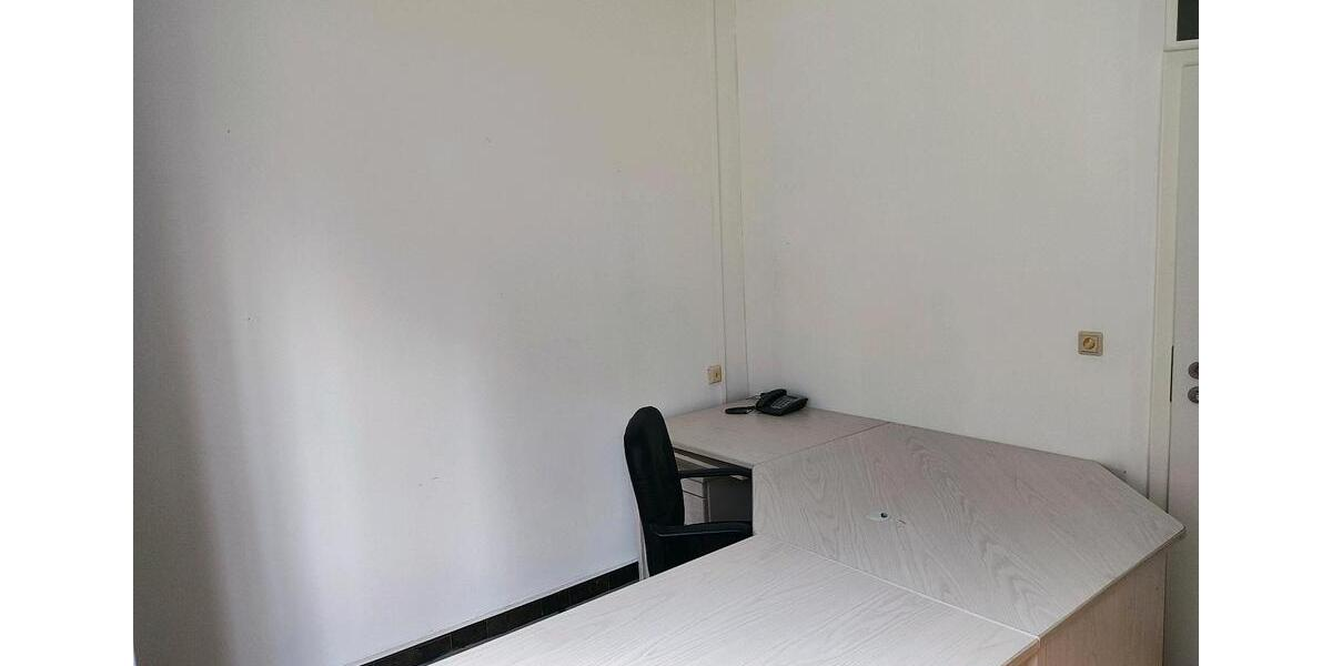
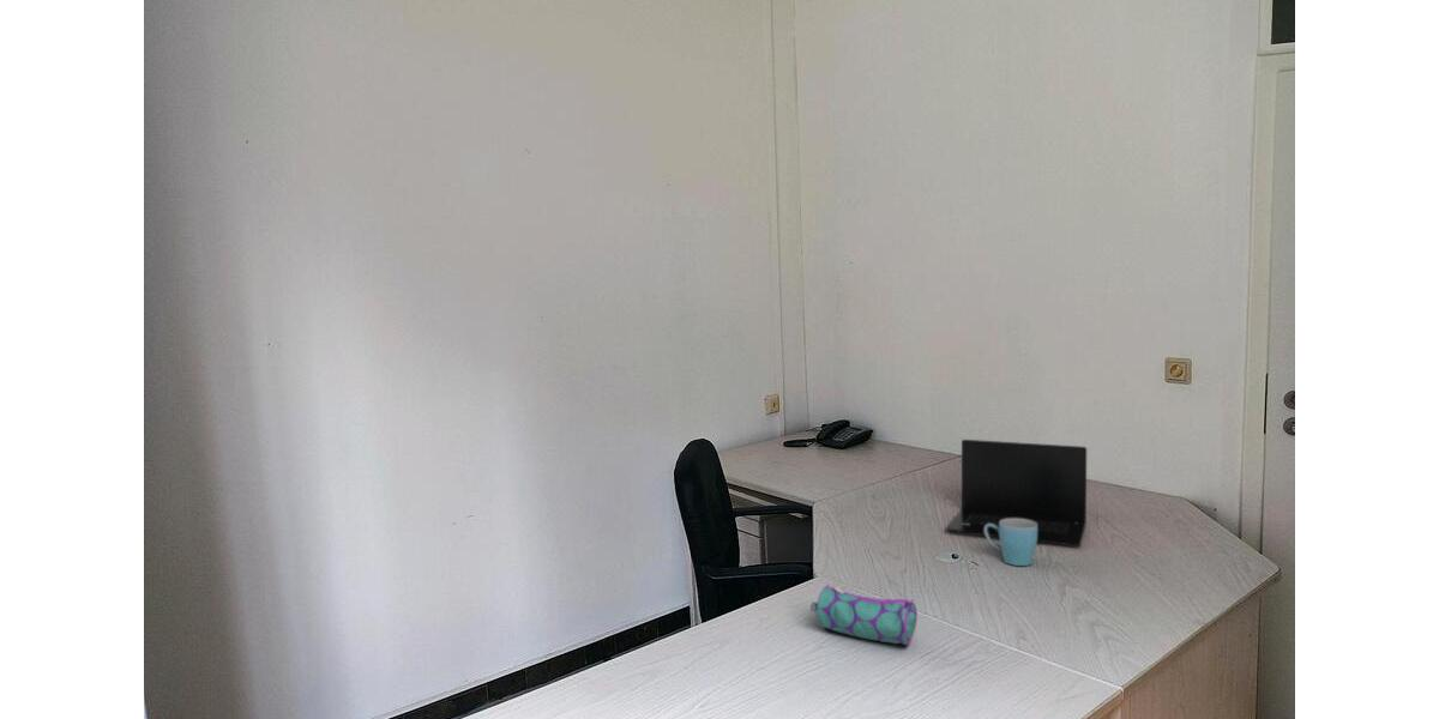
+ pencil case (865, 612)
+ mug (1010, 540)
+ laptop (1016, 489)
